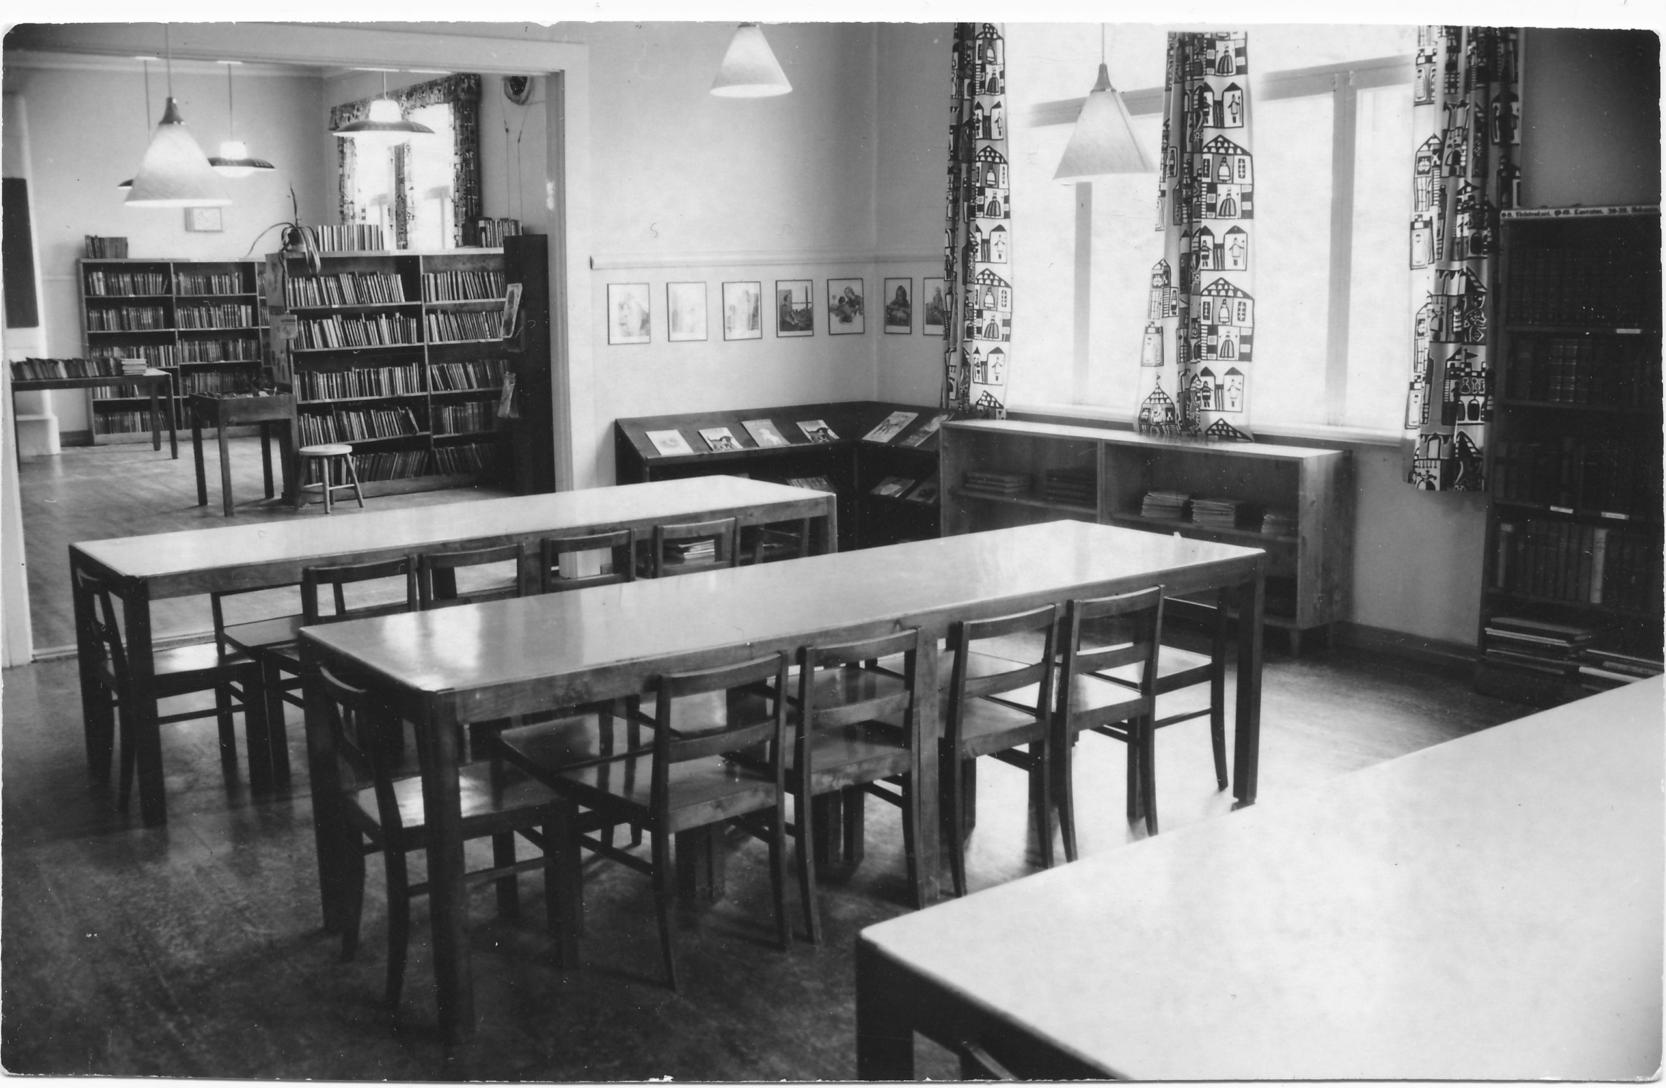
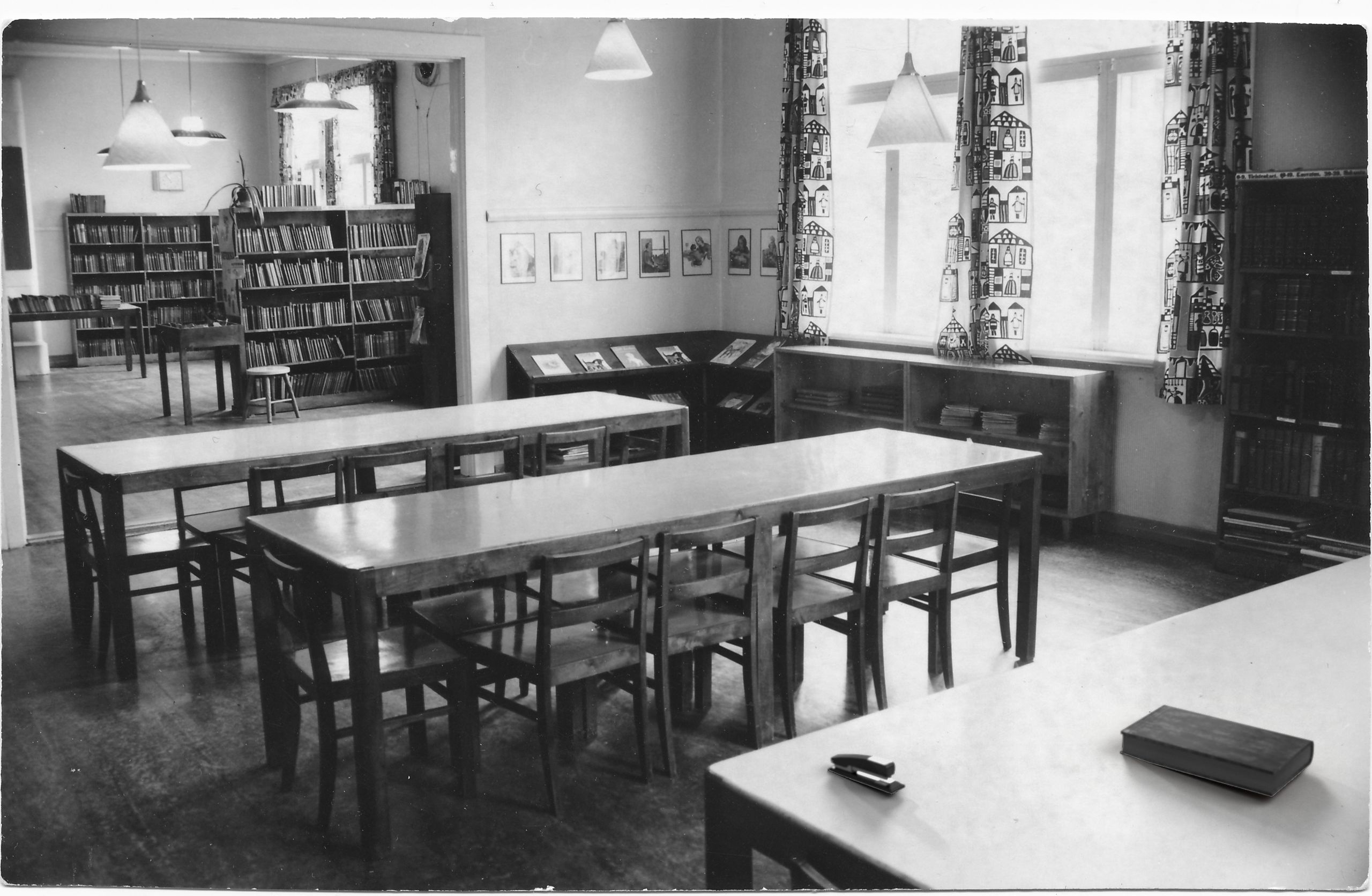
+ stapler (865, 767)
+ bible (1216, 746)
